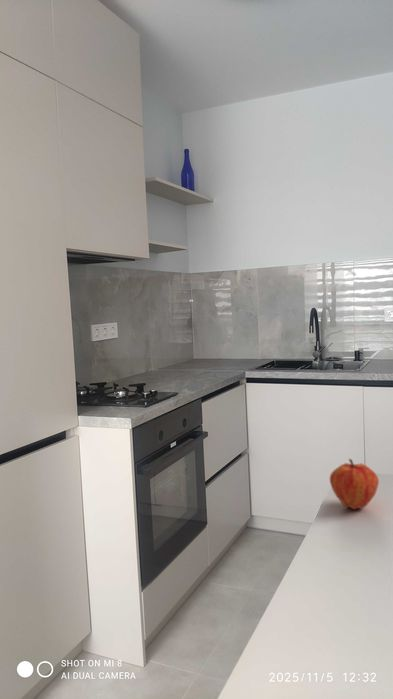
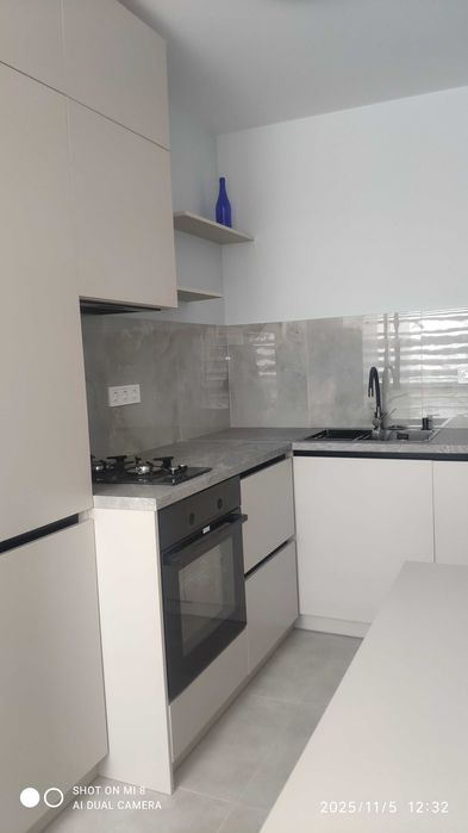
- fruit (353, 483)
